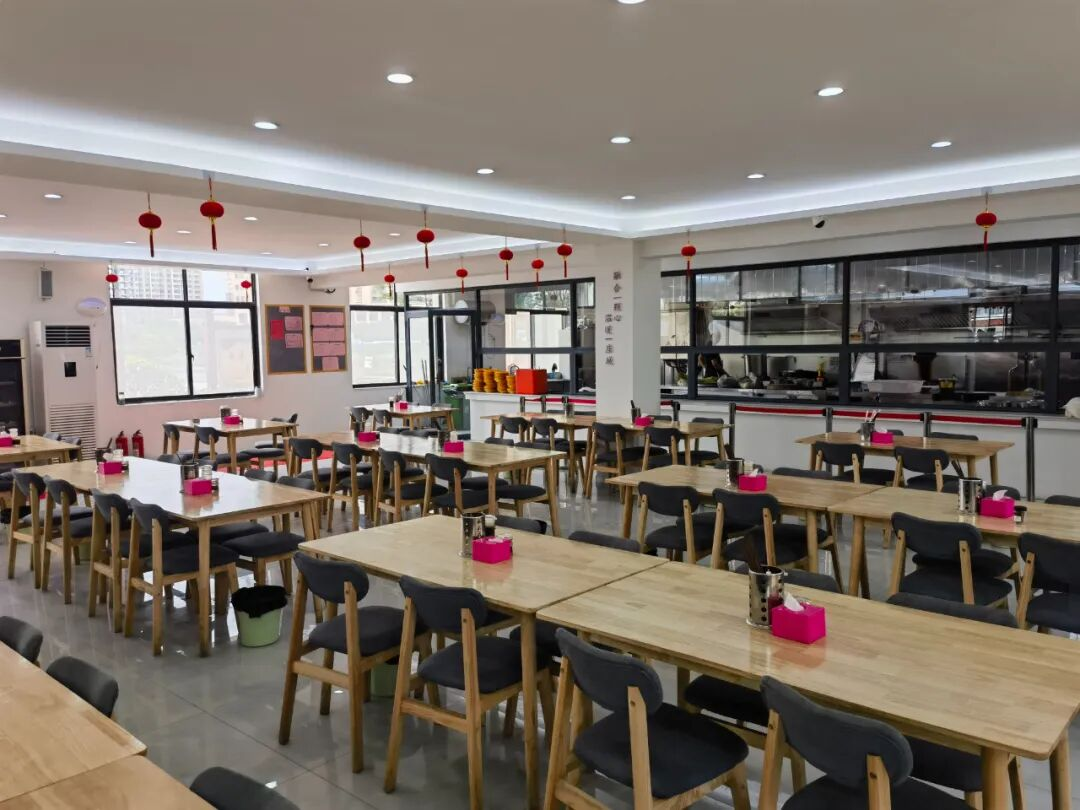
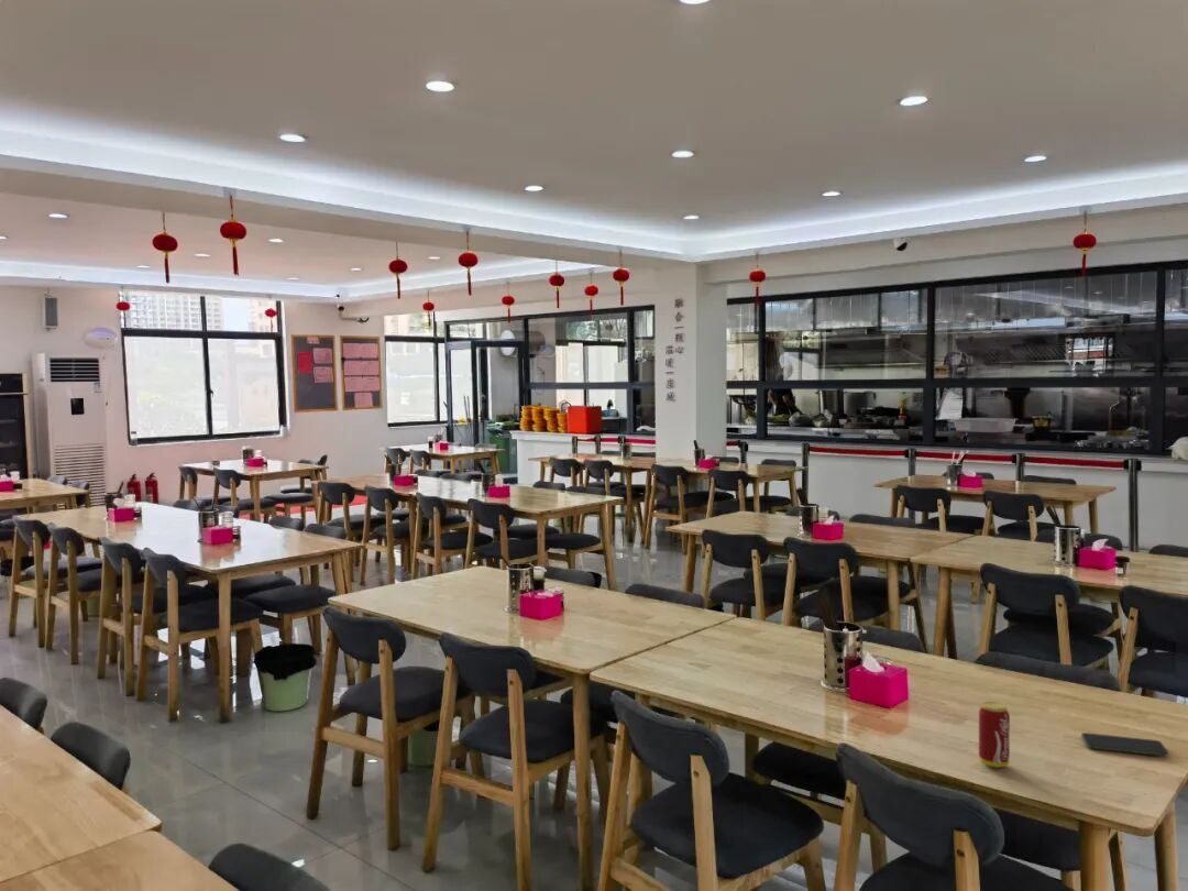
+ beverage can (993, 735)
+ smartphone (1123, 744)
